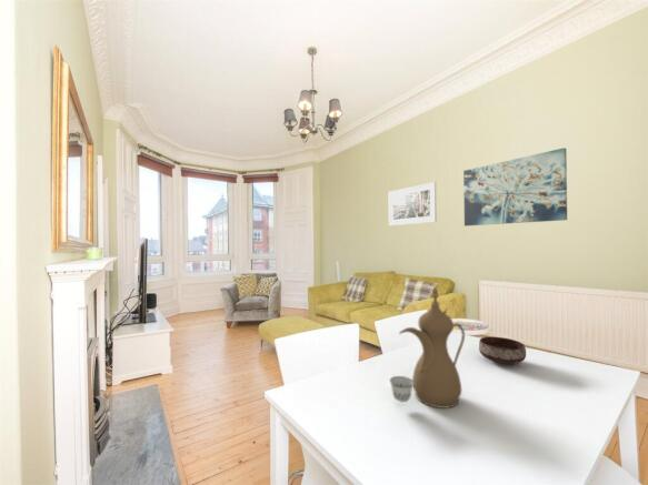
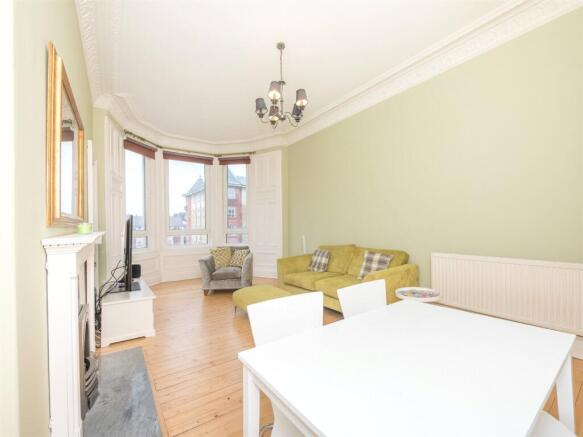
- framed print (410, 205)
- teapot (429, 343)
- bowl (501, 352)
- wall art (508, 192)
